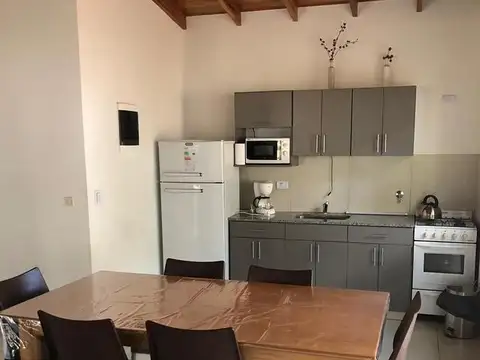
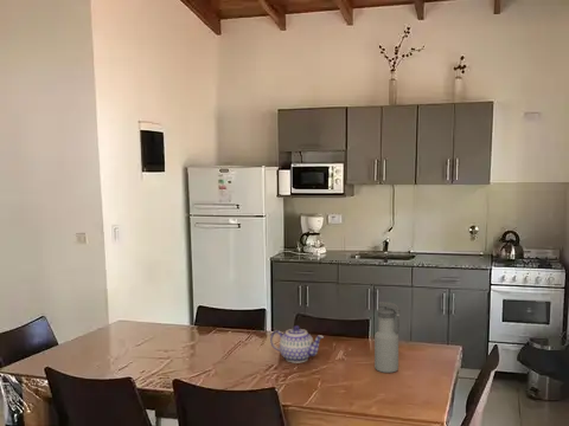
+ teapot (296, 342)
+ water bottle (386, 336)
